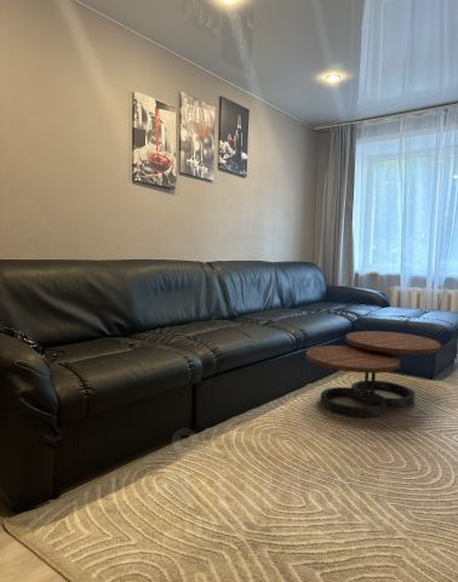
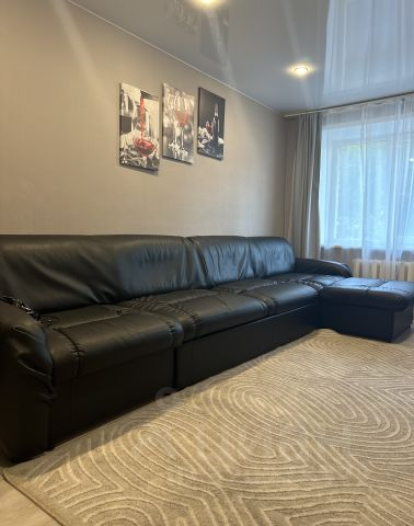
- coffee table (371, 371)
